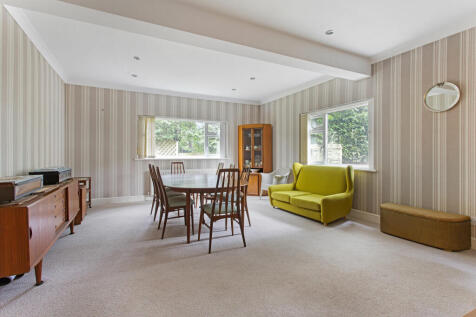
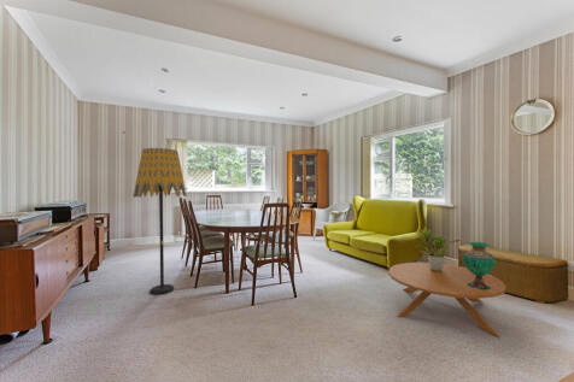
+ potted plant (430, 248)
+ floor lamp (160, 219)
+ coffee table (441, 292)
+ decorative urn (479, 264)
